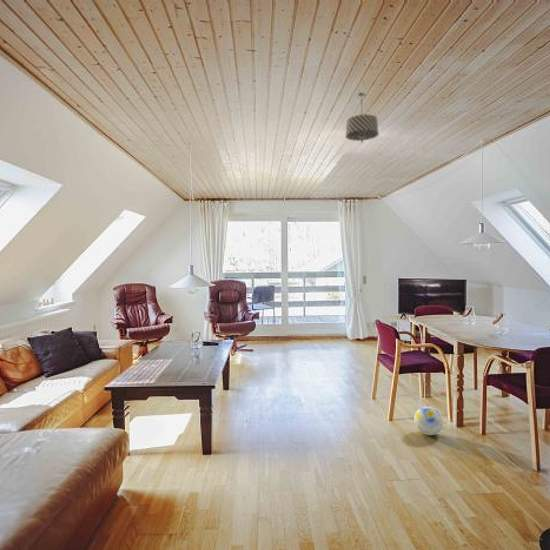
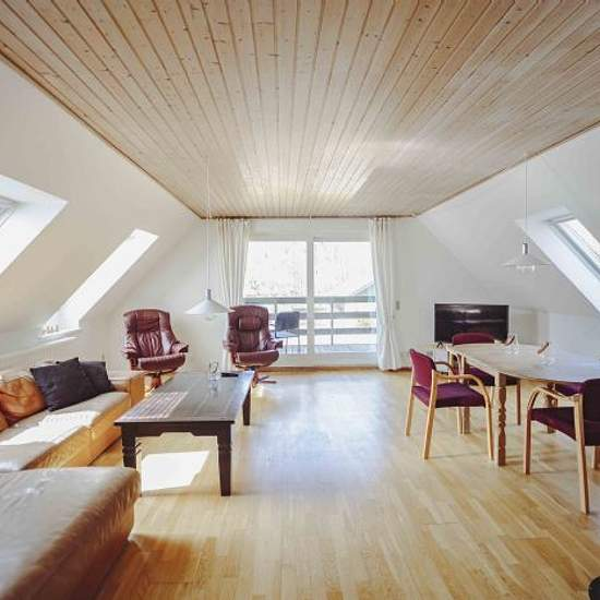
- ball (428, 420)
- pendant light (361, 118)
